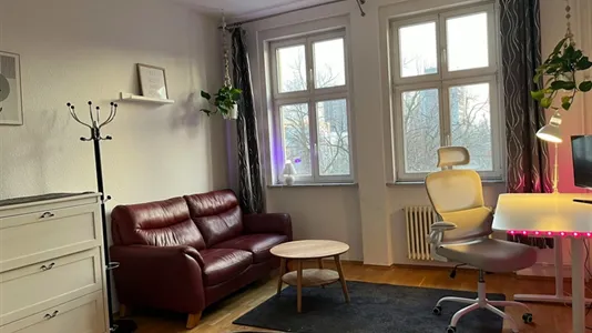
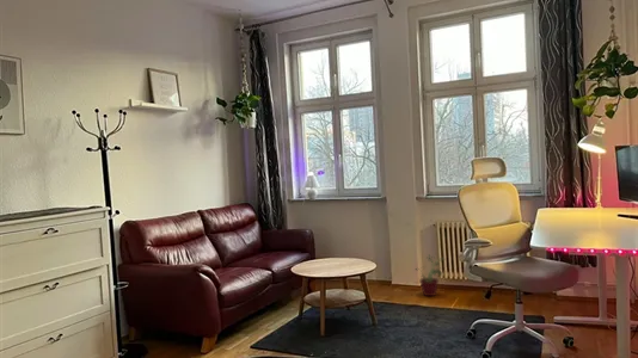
+ potted plant (431, 273)
